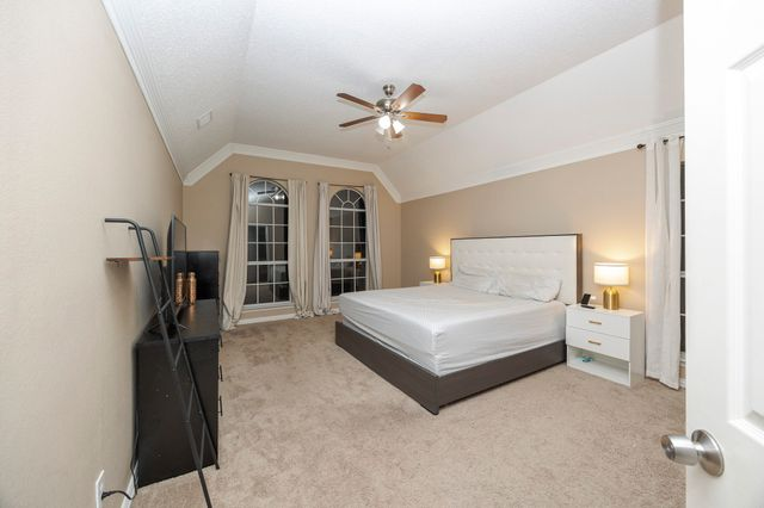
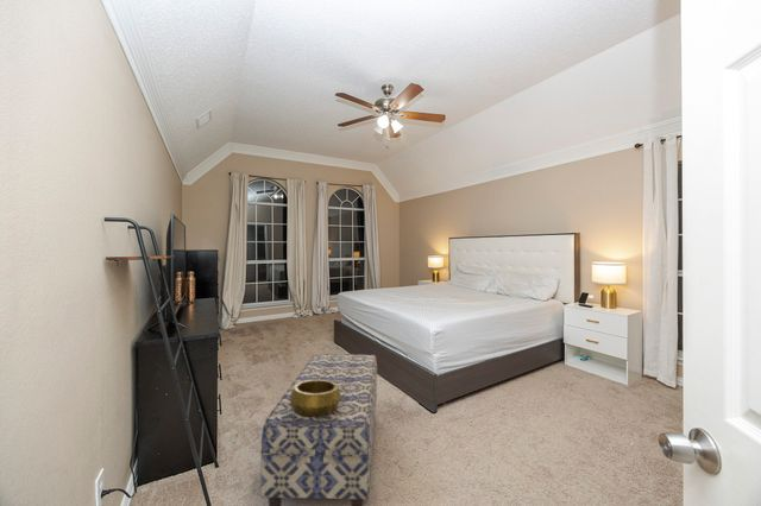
+ decorative bowl (314, 399)
+ bench (333, 419)
